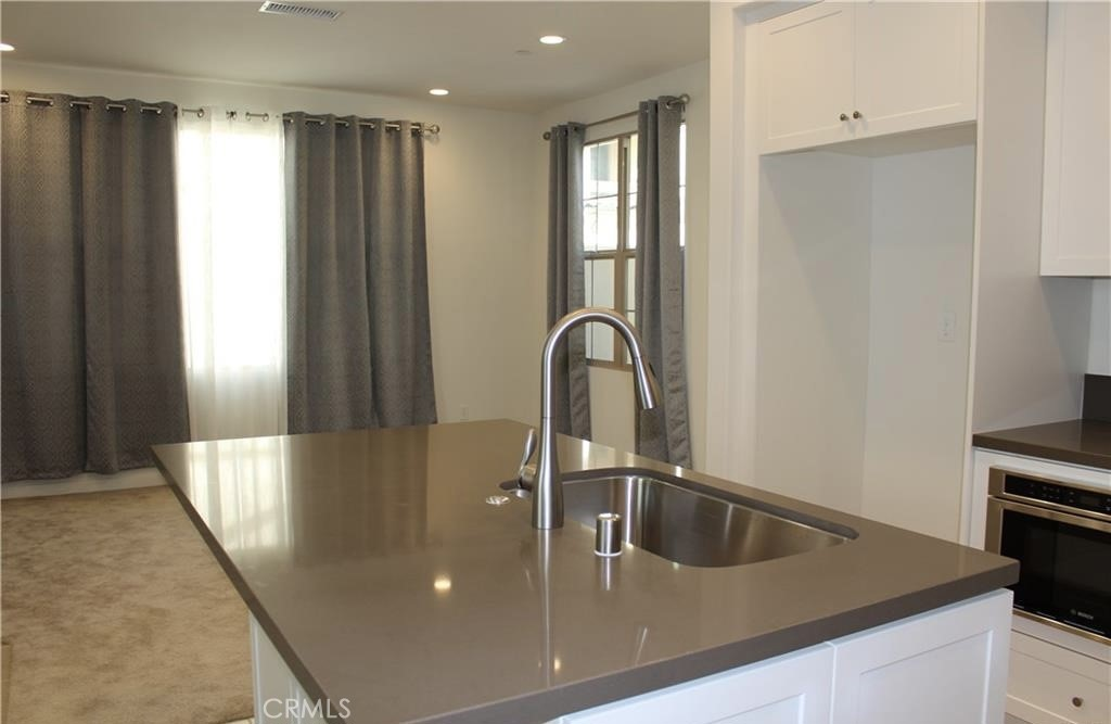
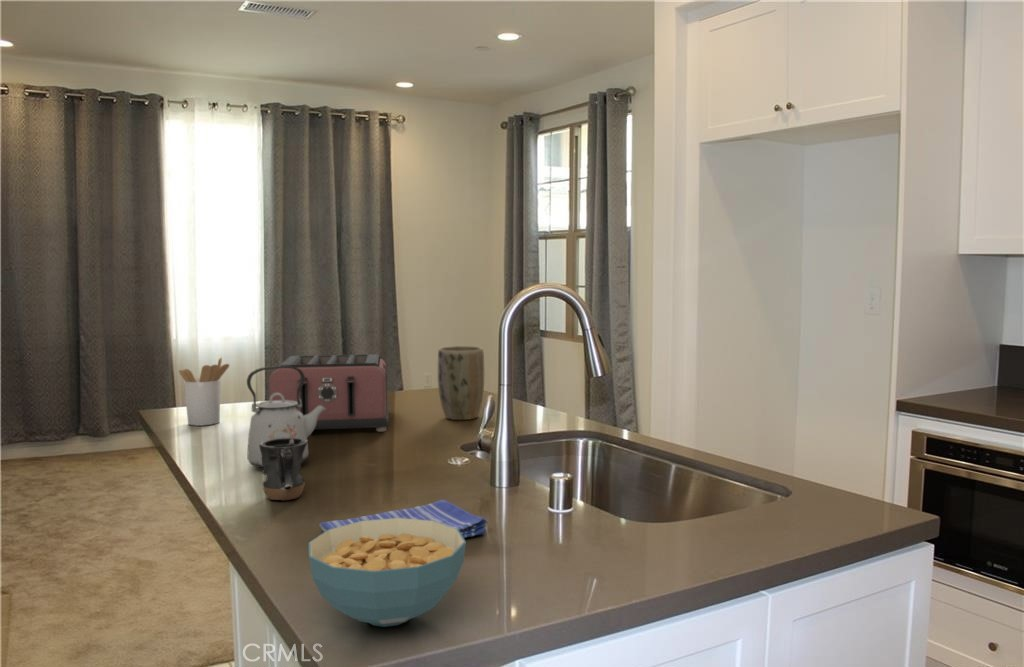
+ kettle (288, 414)
+ cereal bowl (387, 579)
+ toaster (331, 391)
+ plant pot (461, 382)
+ utensil holder (207, 391)
+ mug (282, 468)
+ dish towel (406, 518)
